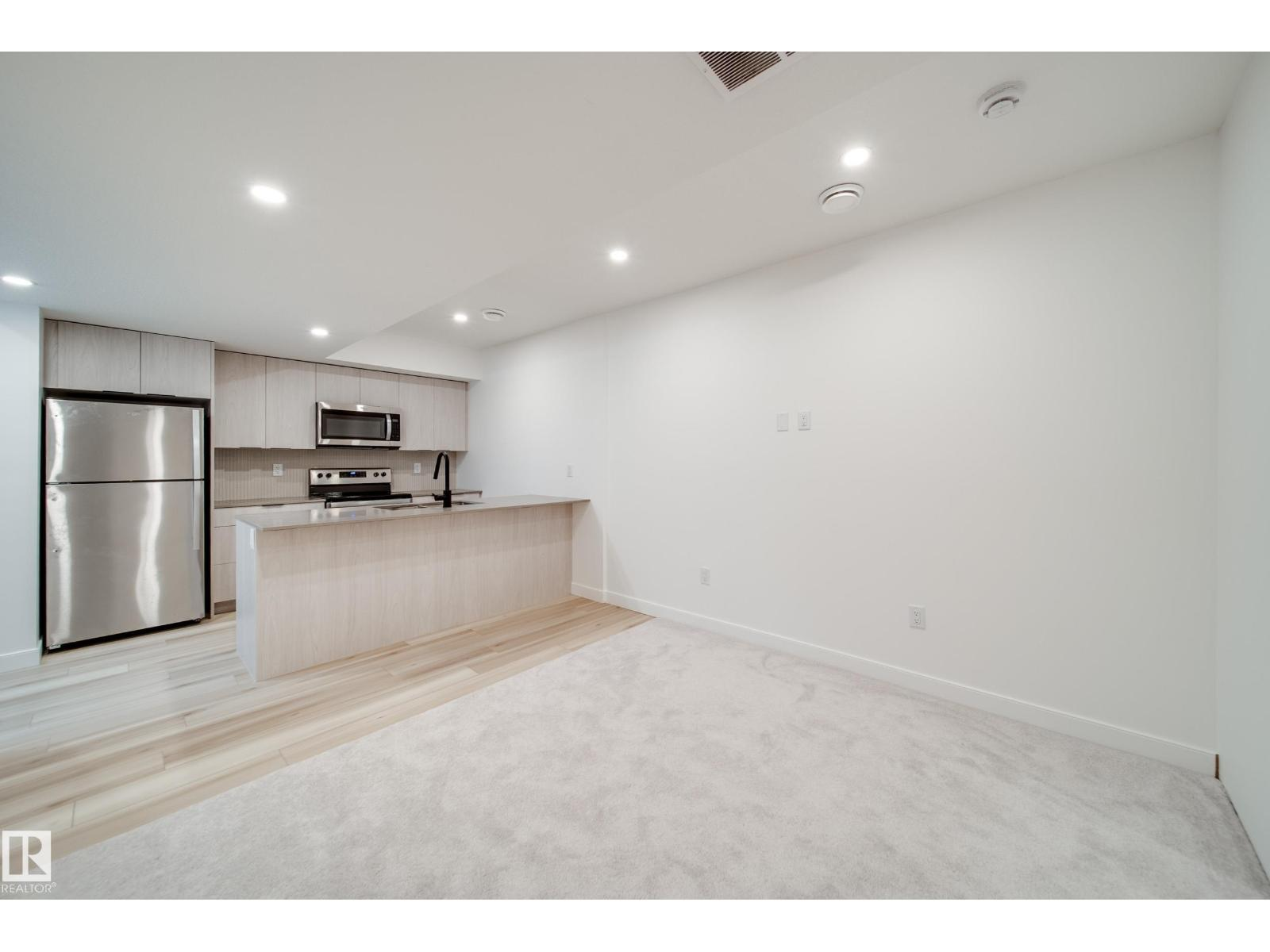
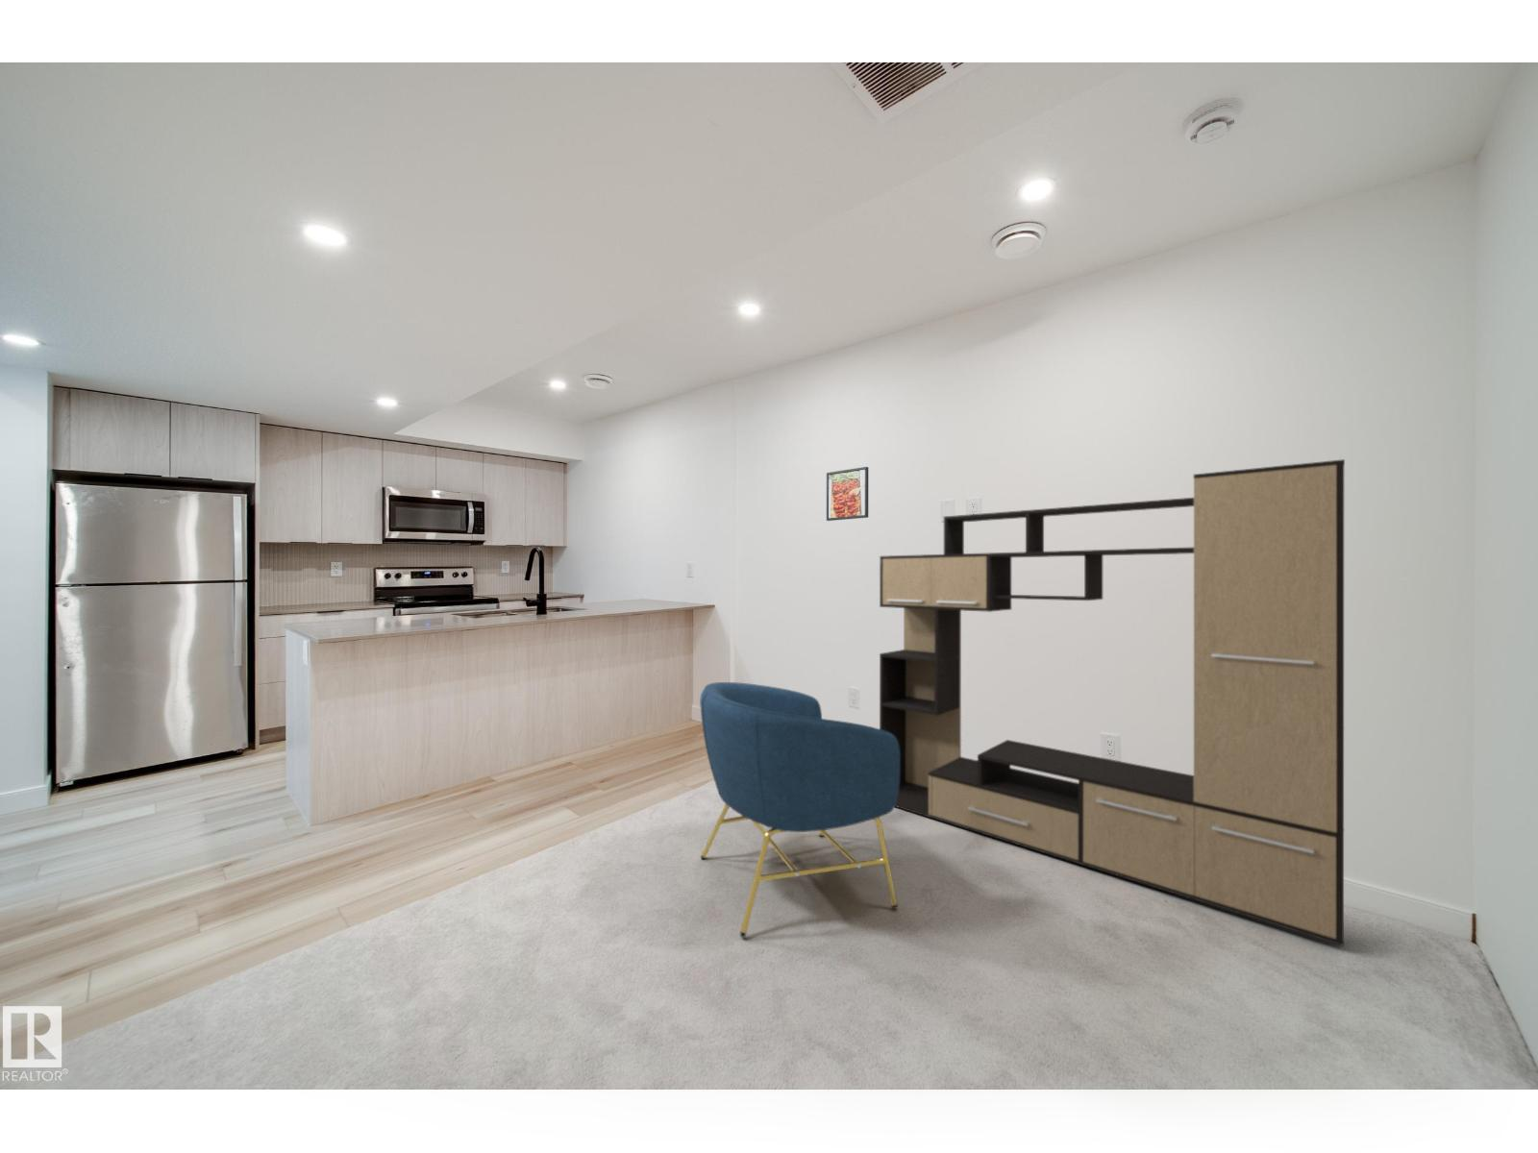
+ media console (1063, 600)
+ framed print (847, 494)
+ armchair (782, 784)
